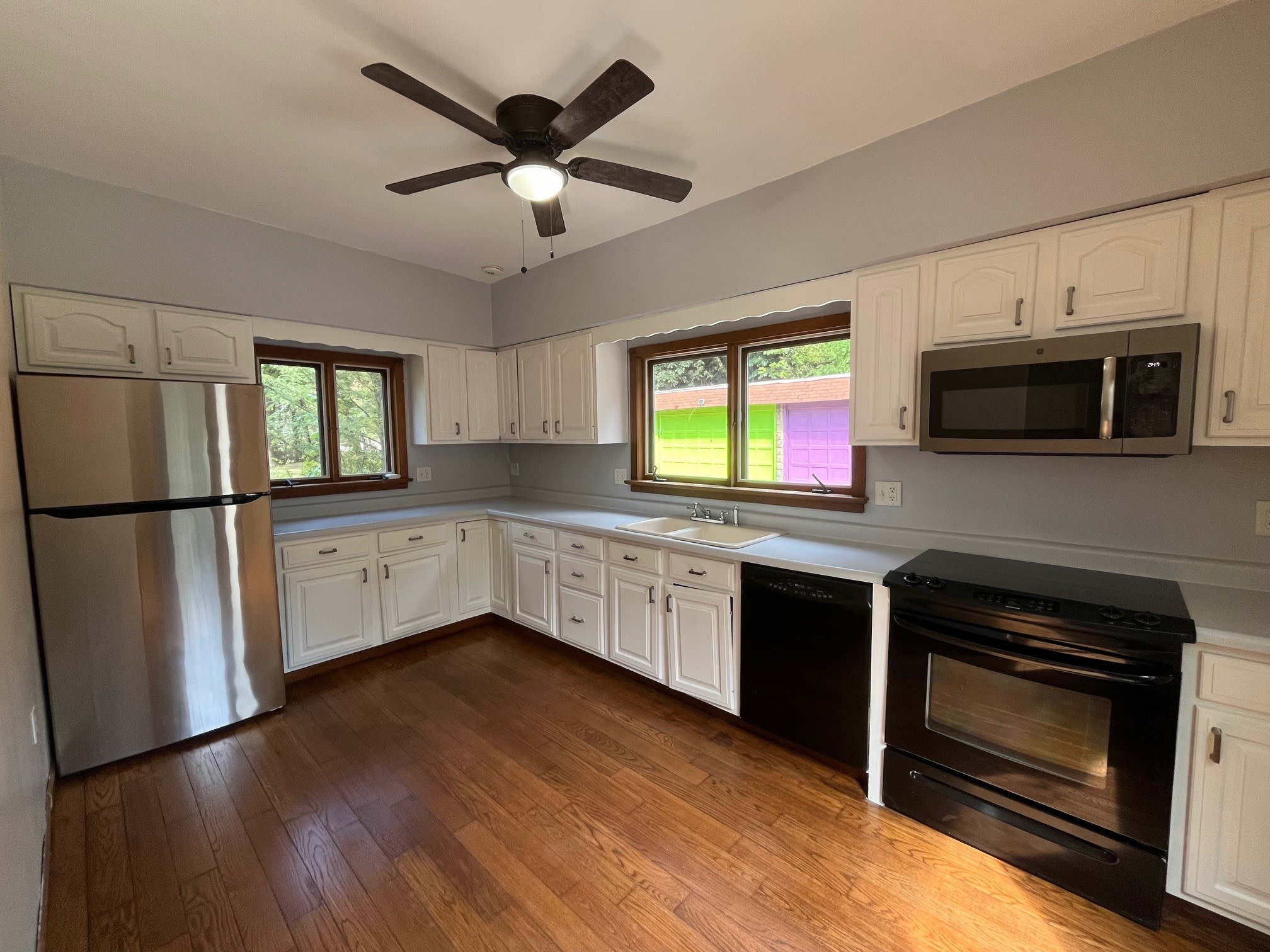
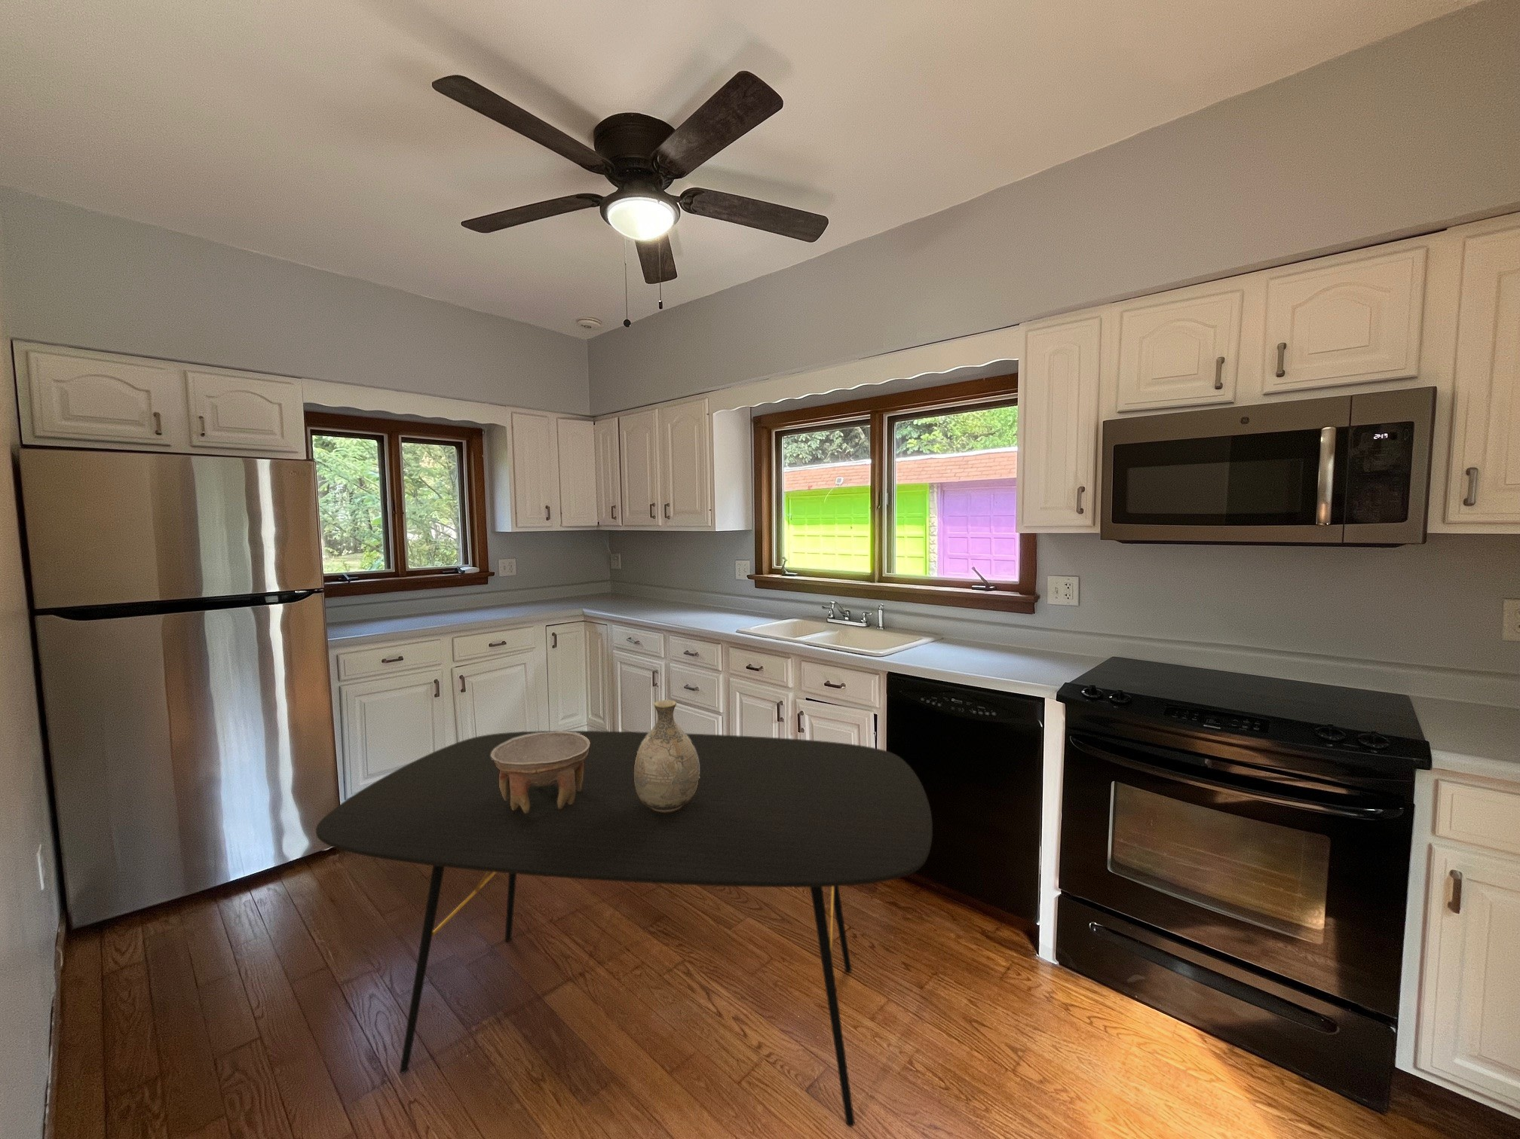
+ bowl (543, 775)
+ dining table (645, 882)
+ vase (665, 757)
